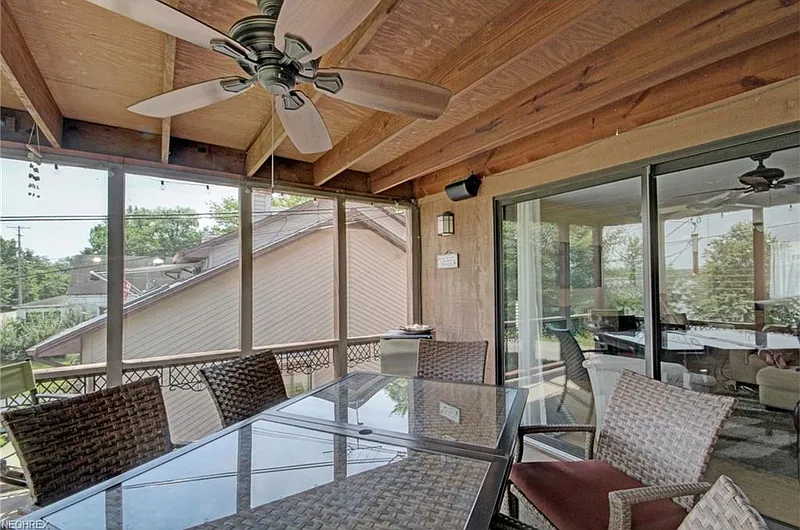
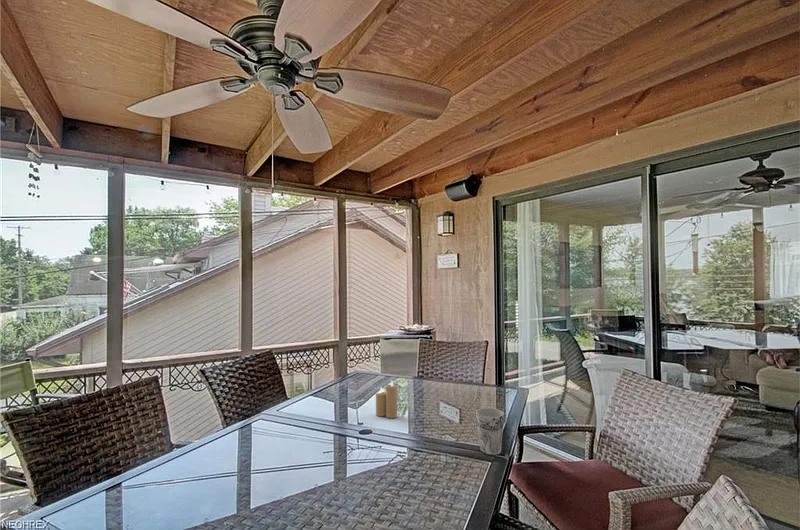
+ candle (386, 397)
+ cup (490, 431)
